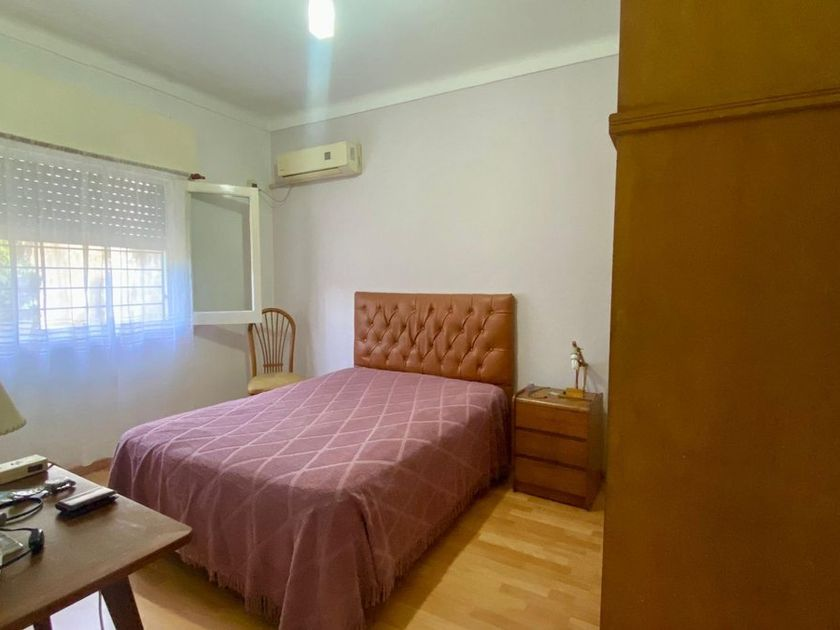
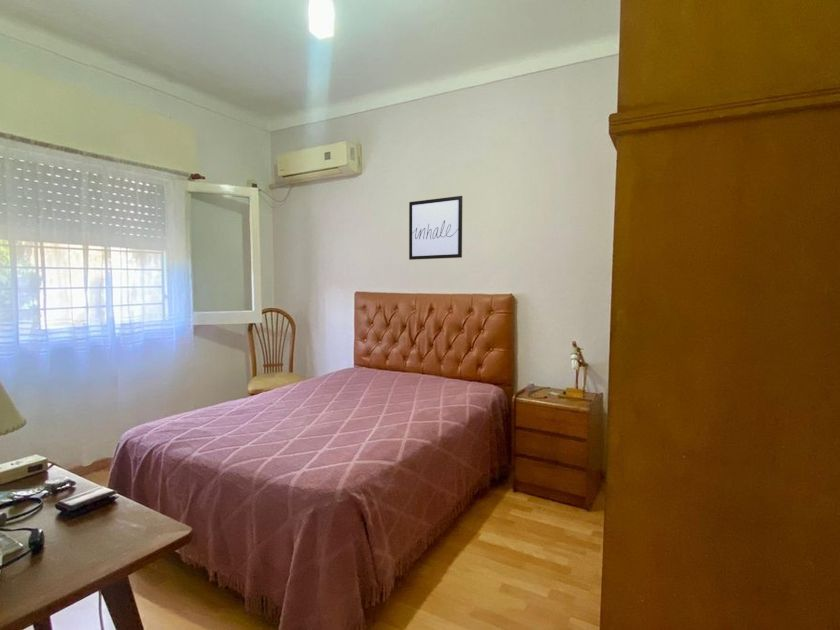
+ wall art (434, 229)
